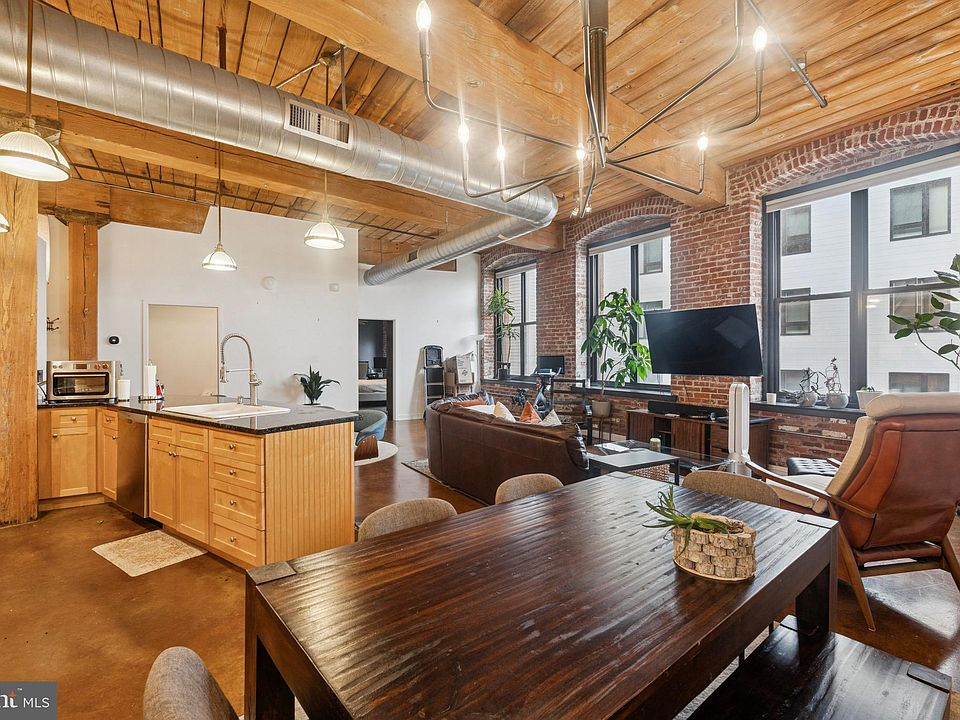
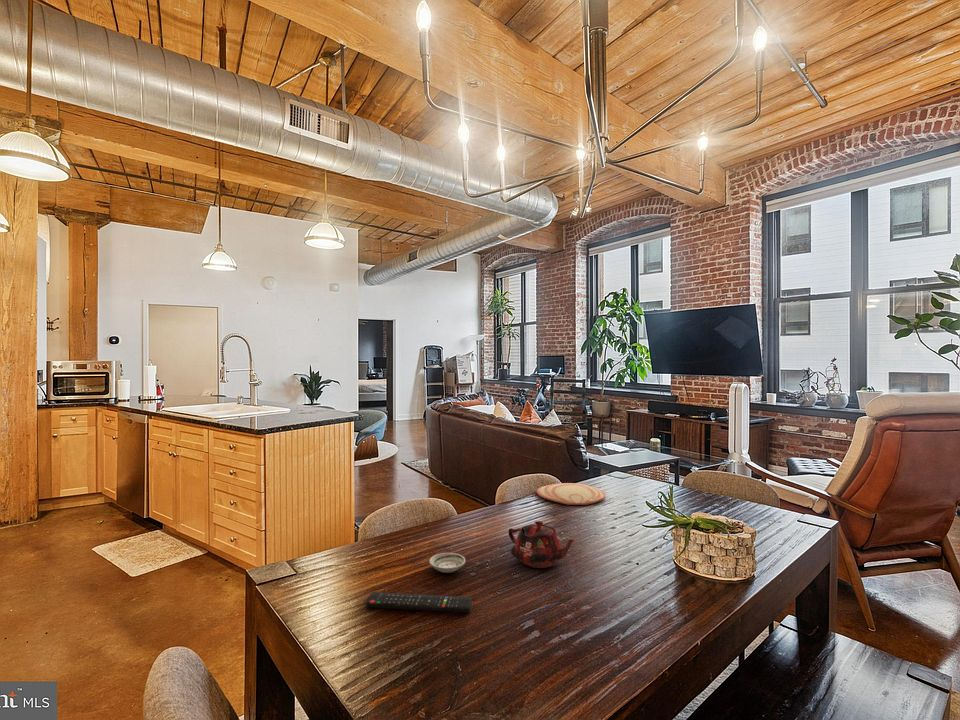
+ teapot (540, 541)
+ remote control (418, 603)
+ saucer (447, 564)
+ plate (570, 490)
